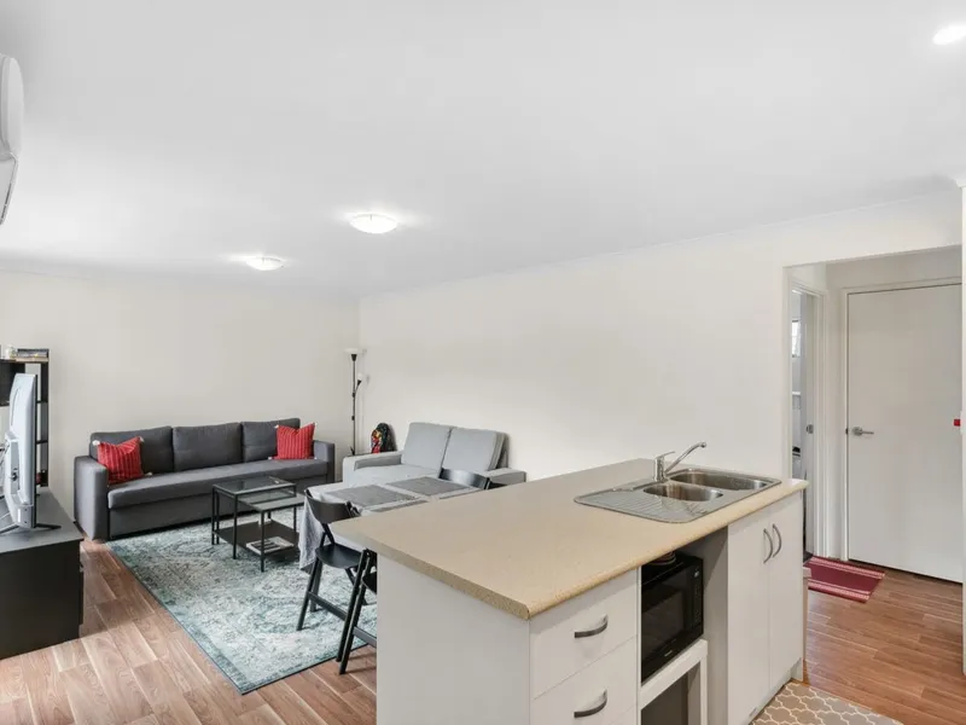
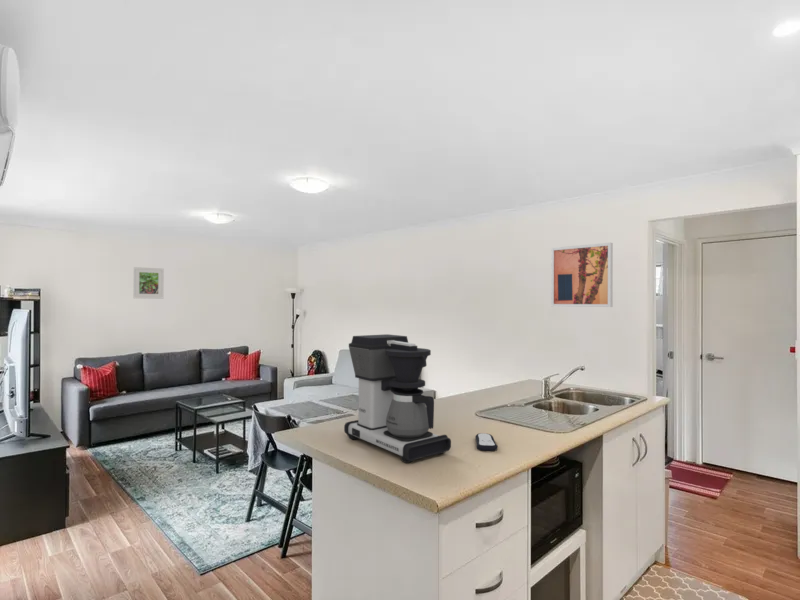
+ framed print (148, 283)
+ coffee maker (395, 391)
+ remote control (485, 441)
+ wall art (580, 276)
